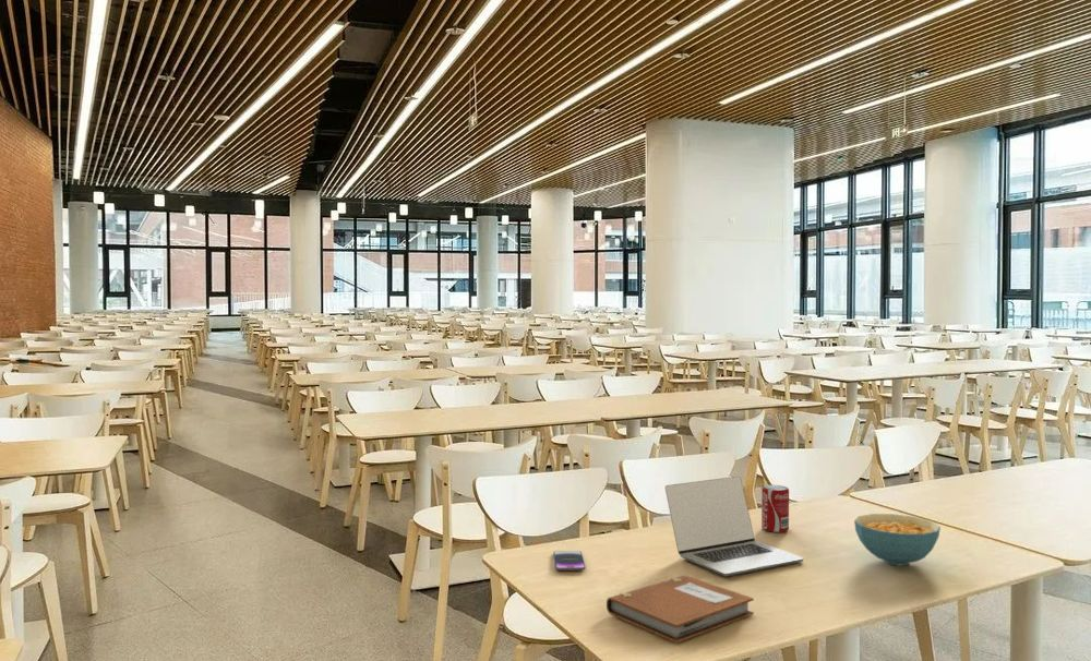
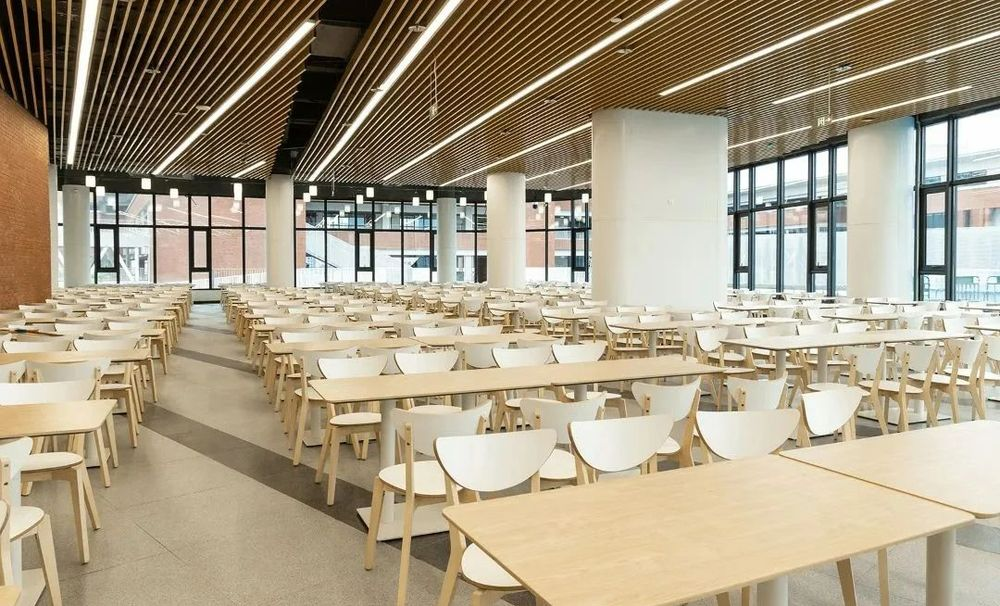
- laptop (732, 522)
- smartphone (568, 560)
- notebook (681, 604)
- beverage can (775, 508)
- cereal bowl (896, 542)
